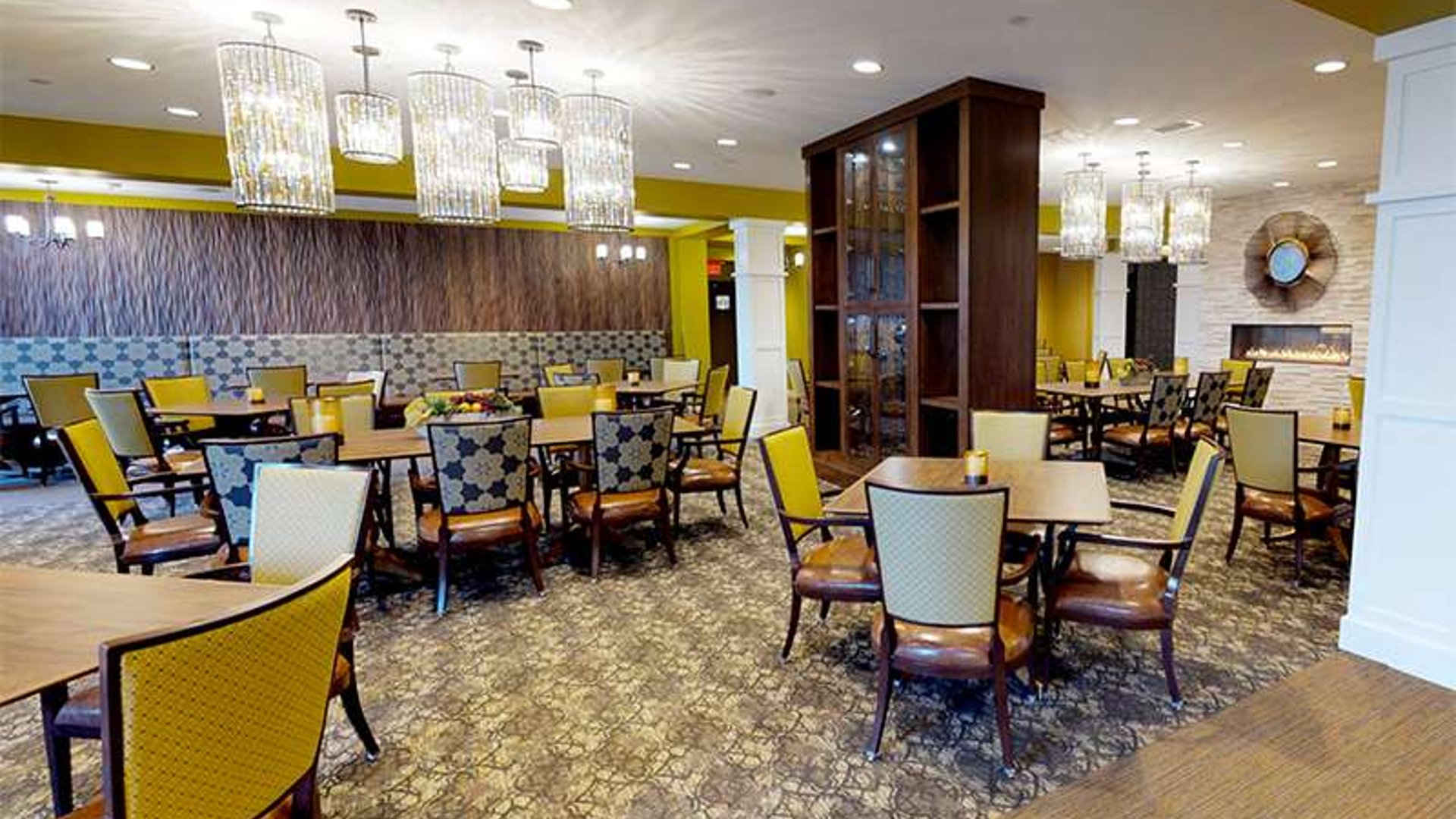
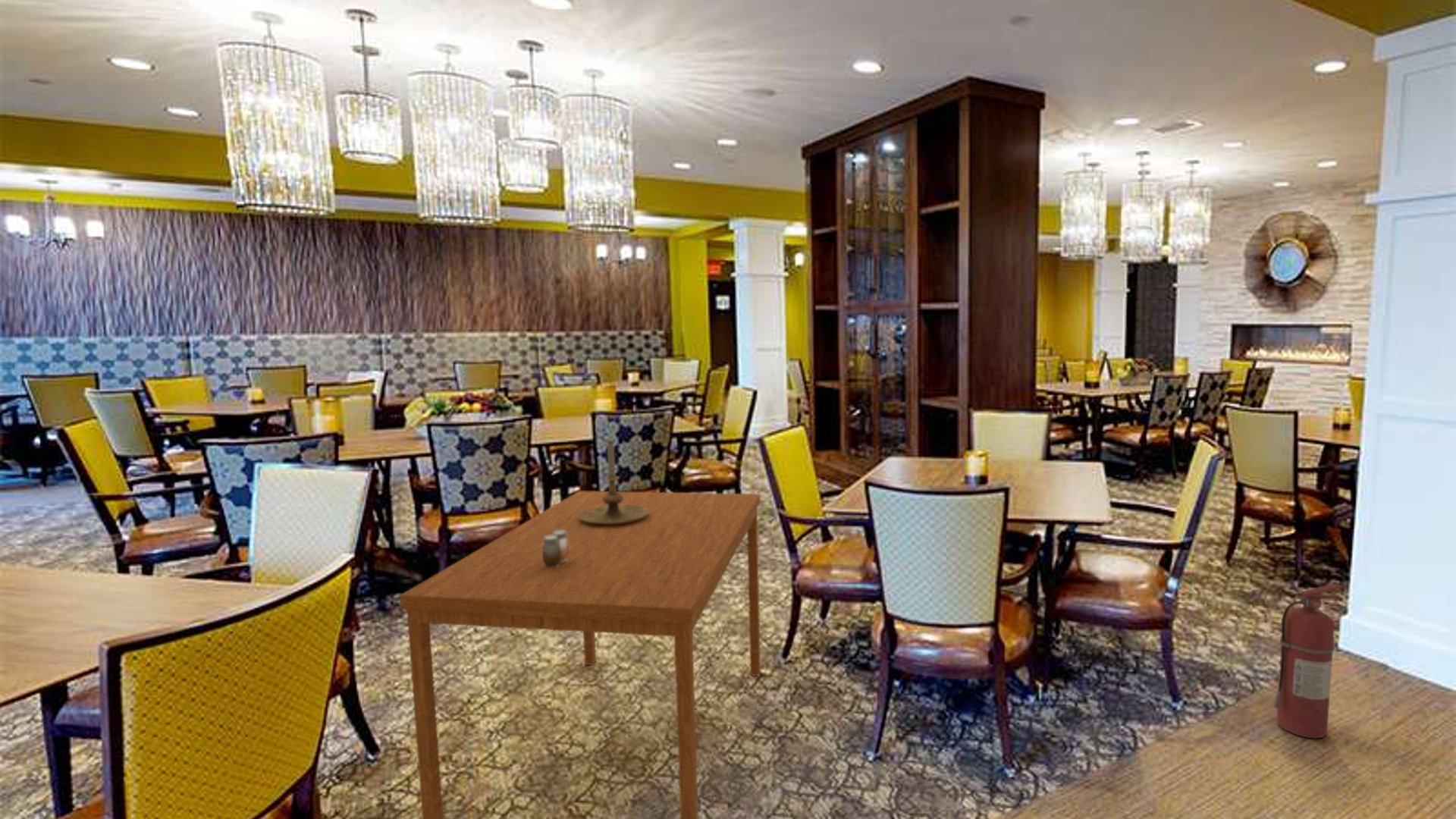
+ dining table (623, 633)
+ candle holder (612, 478)
+ salt and pepper shaker (555, 548)
+ fire extinguisher (1307, 657)
